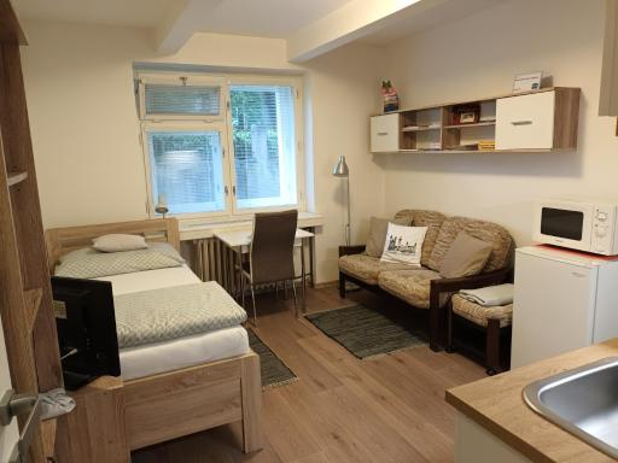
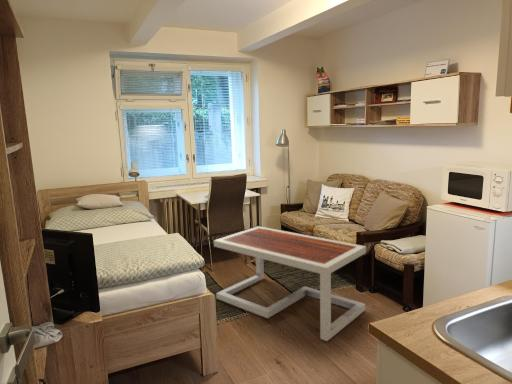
+ coffee table (288, 265)
